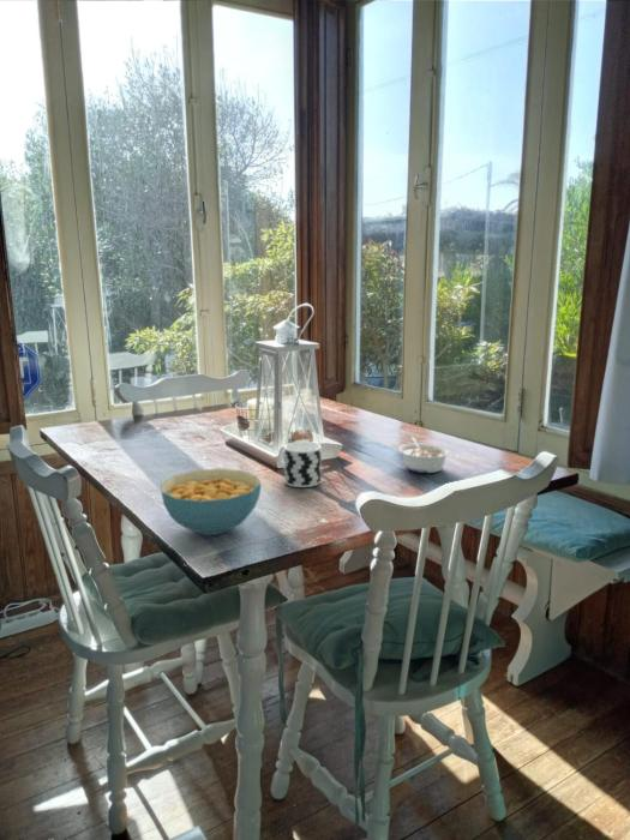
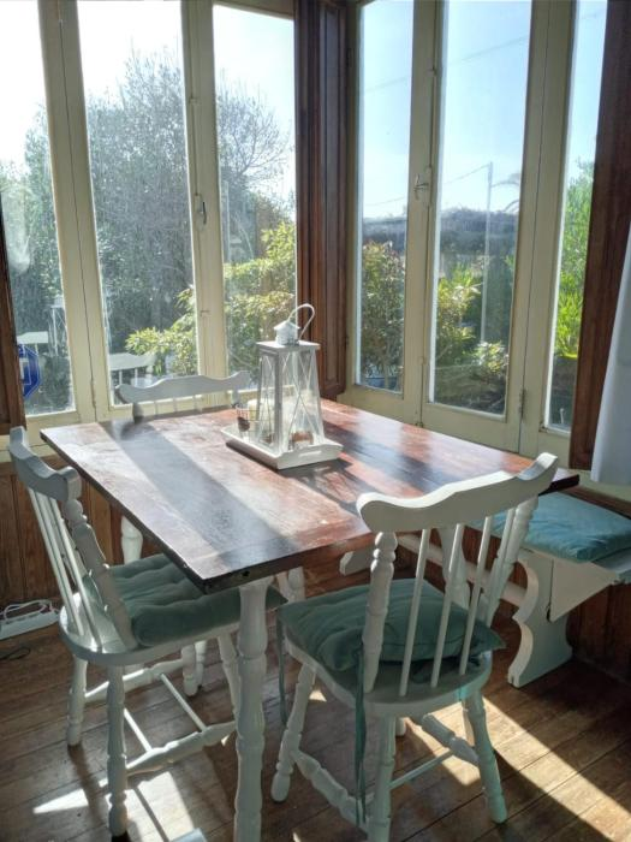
- cereal bowl (211, 506)
- cup (298, 462)
- legume (421, 456)
